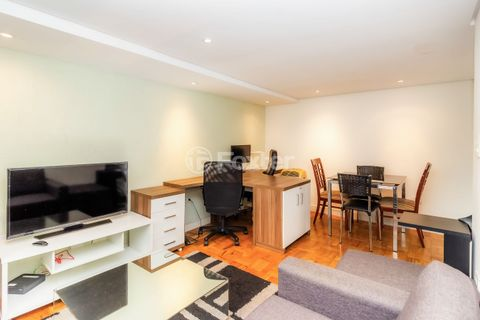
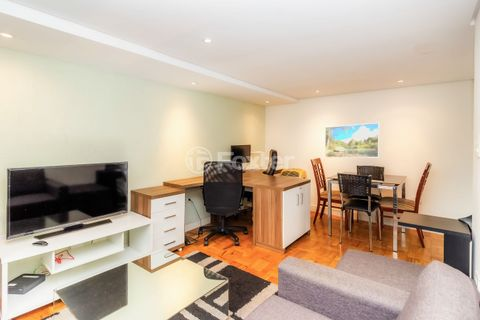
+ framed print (350, 141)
